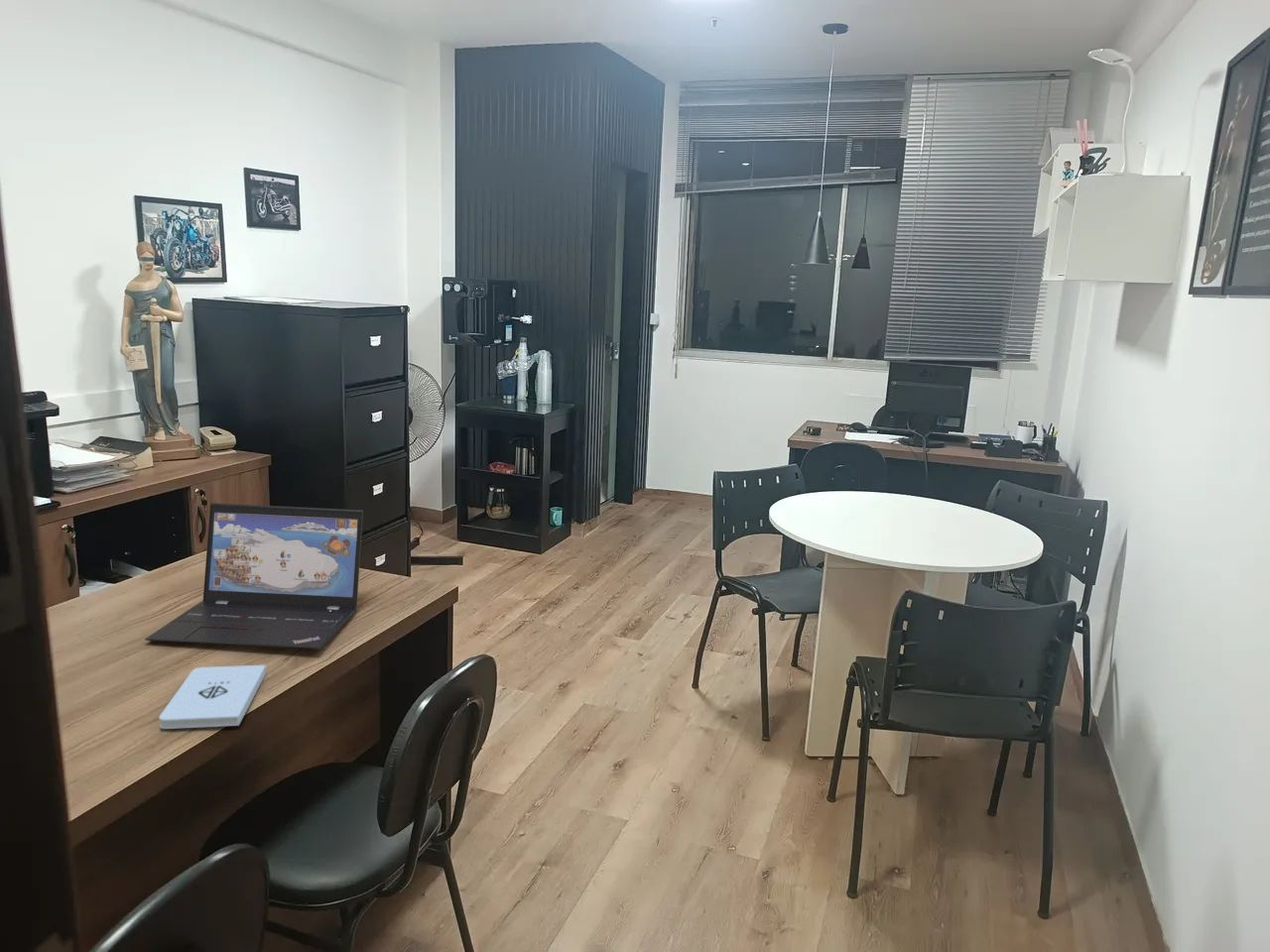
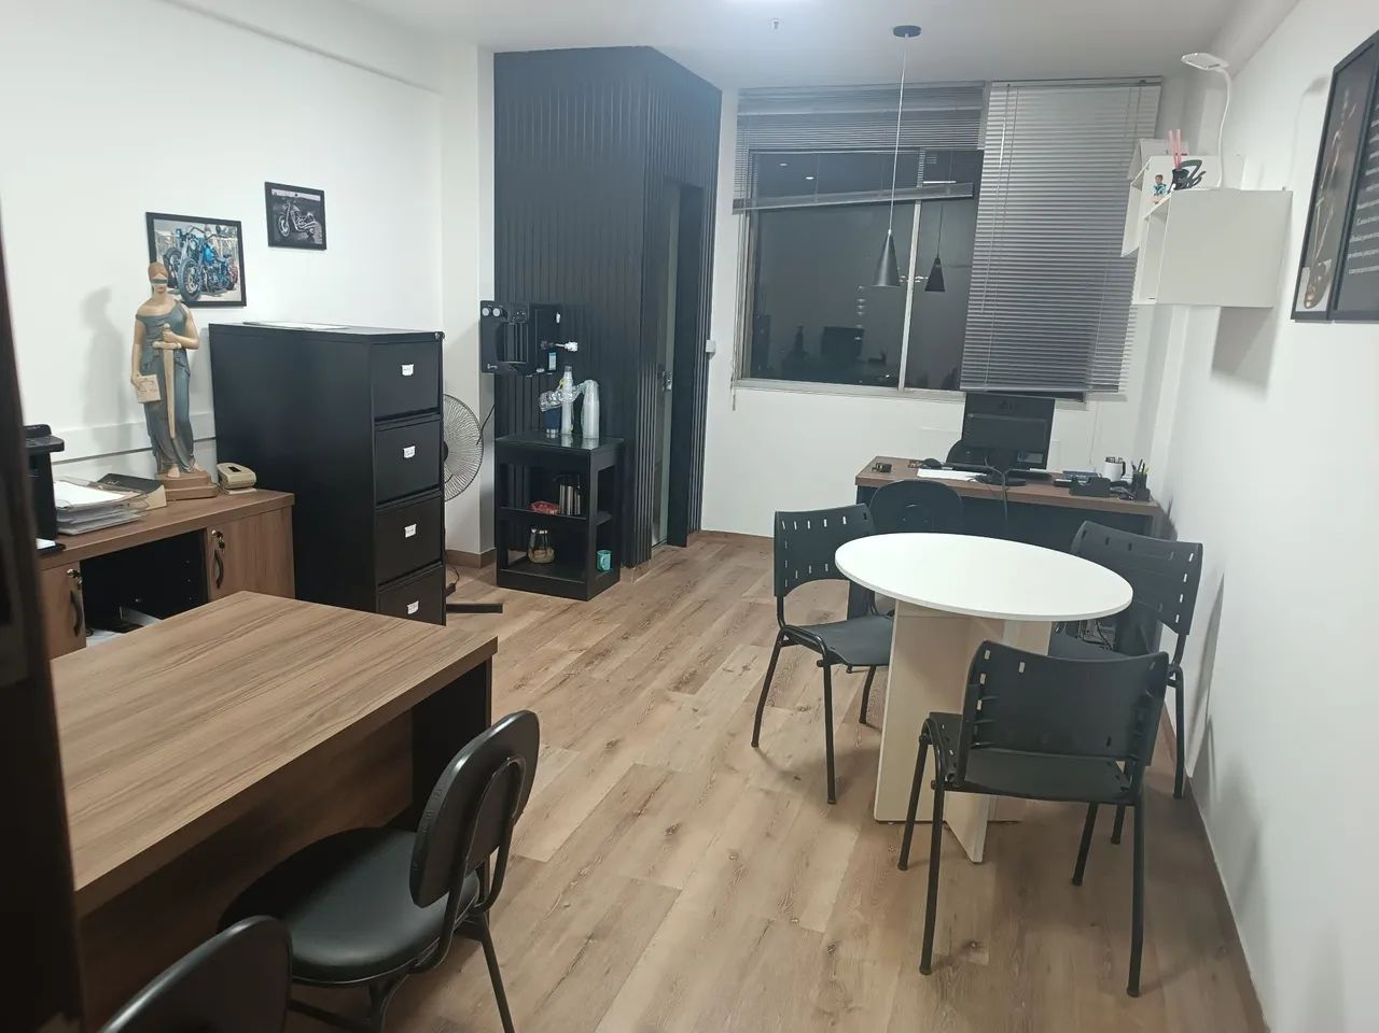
- notepad (215, 694)
- laptop (261, 572)
